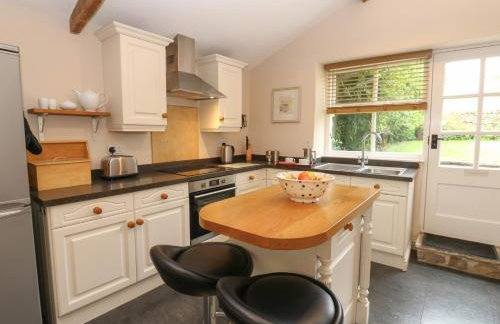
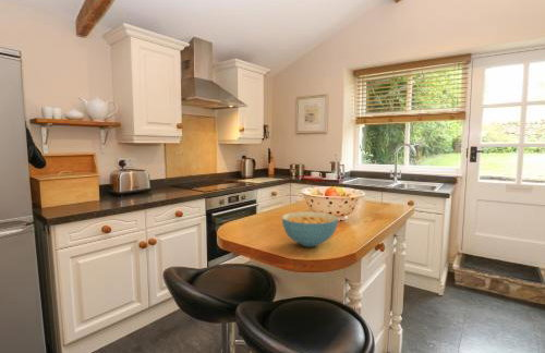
+ cereal bowl (308, 230)
